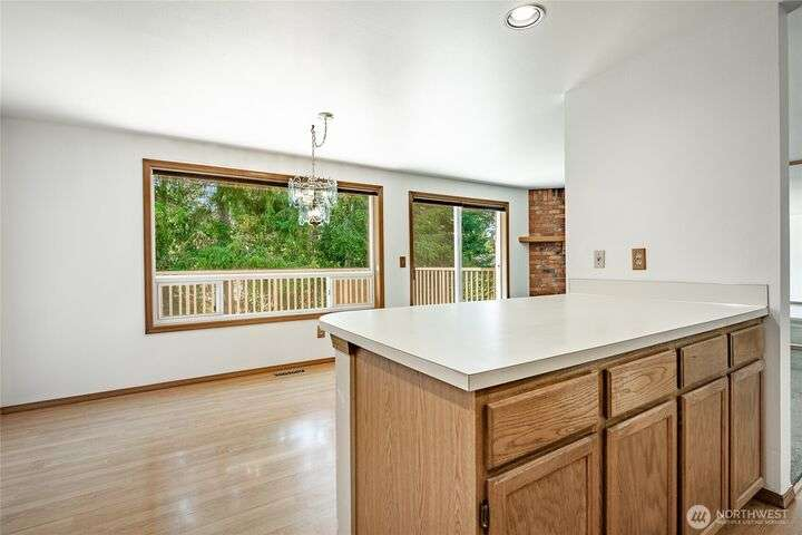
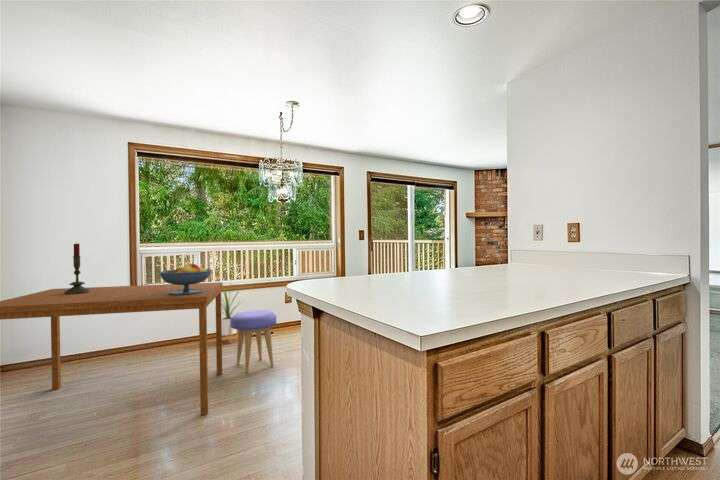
+ stool (256, 339)
+ candle (76, 267)
+ dining table (123, 312)
+ house plant (228, 310)
+ fruit bowl (186, 277)
